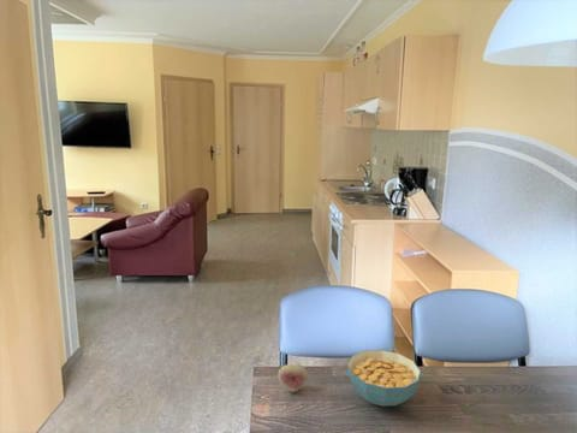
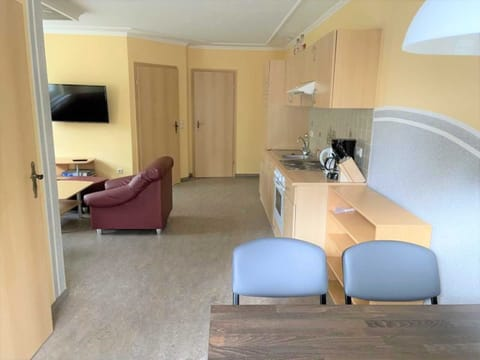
- fruit (292, 376)
- cereal bowl (382, 382)
